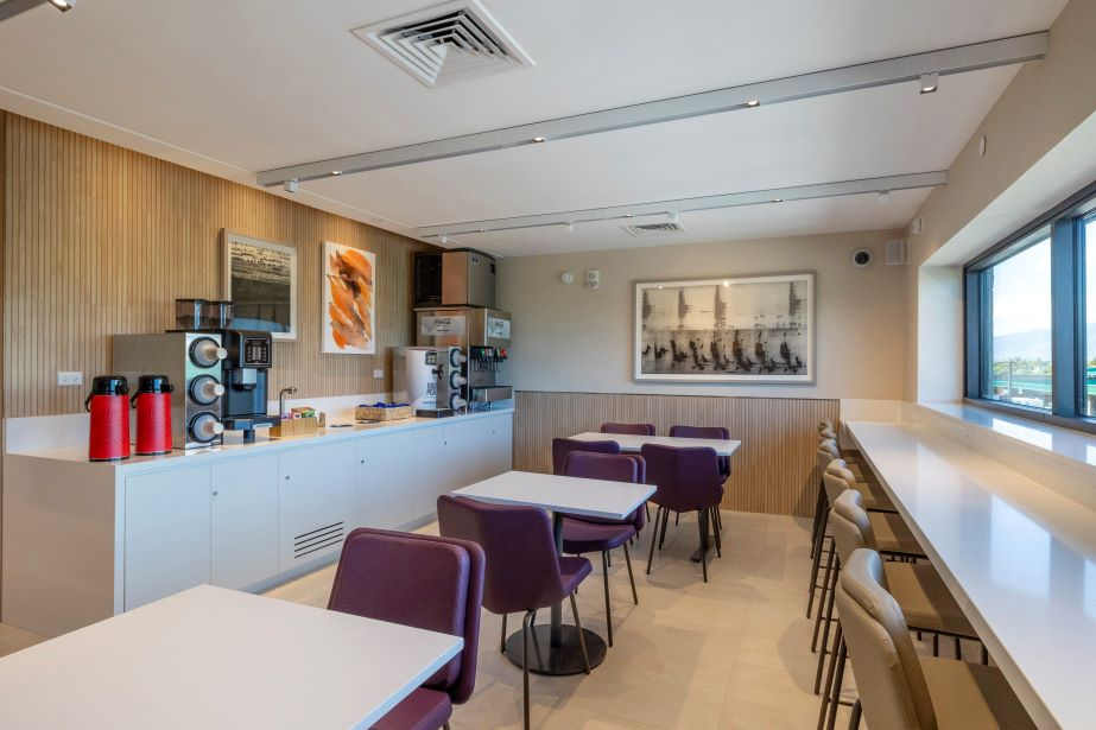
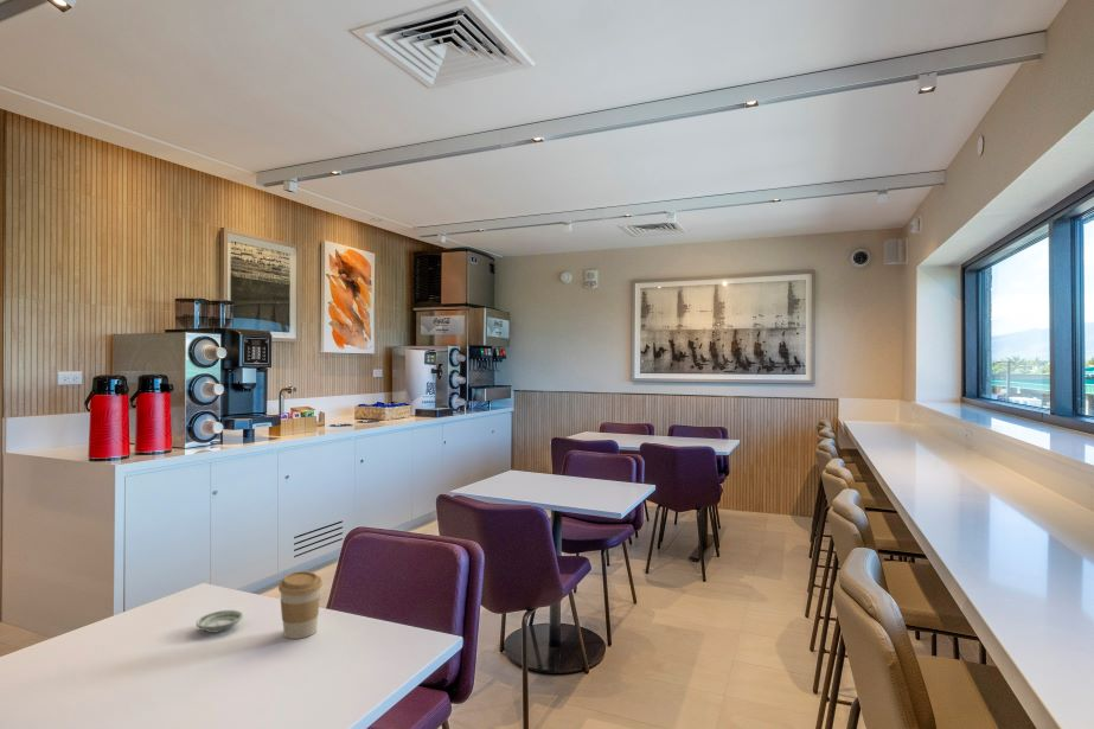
+ coffee cup (300, 603)
+ saucer (219, 622)
